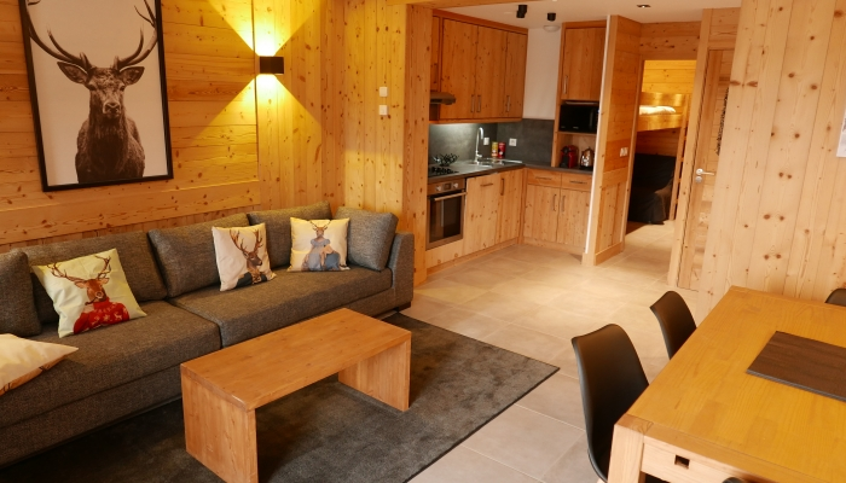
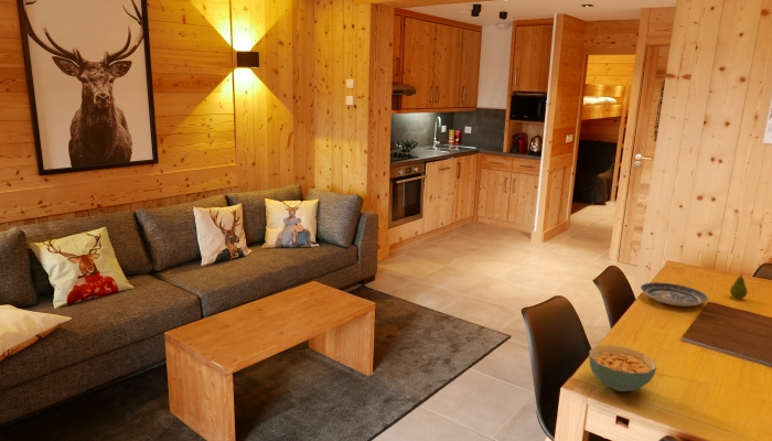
+ plate (673, 295)
+ cereal bowl (620, 373)
+ fruit (739, 286)
